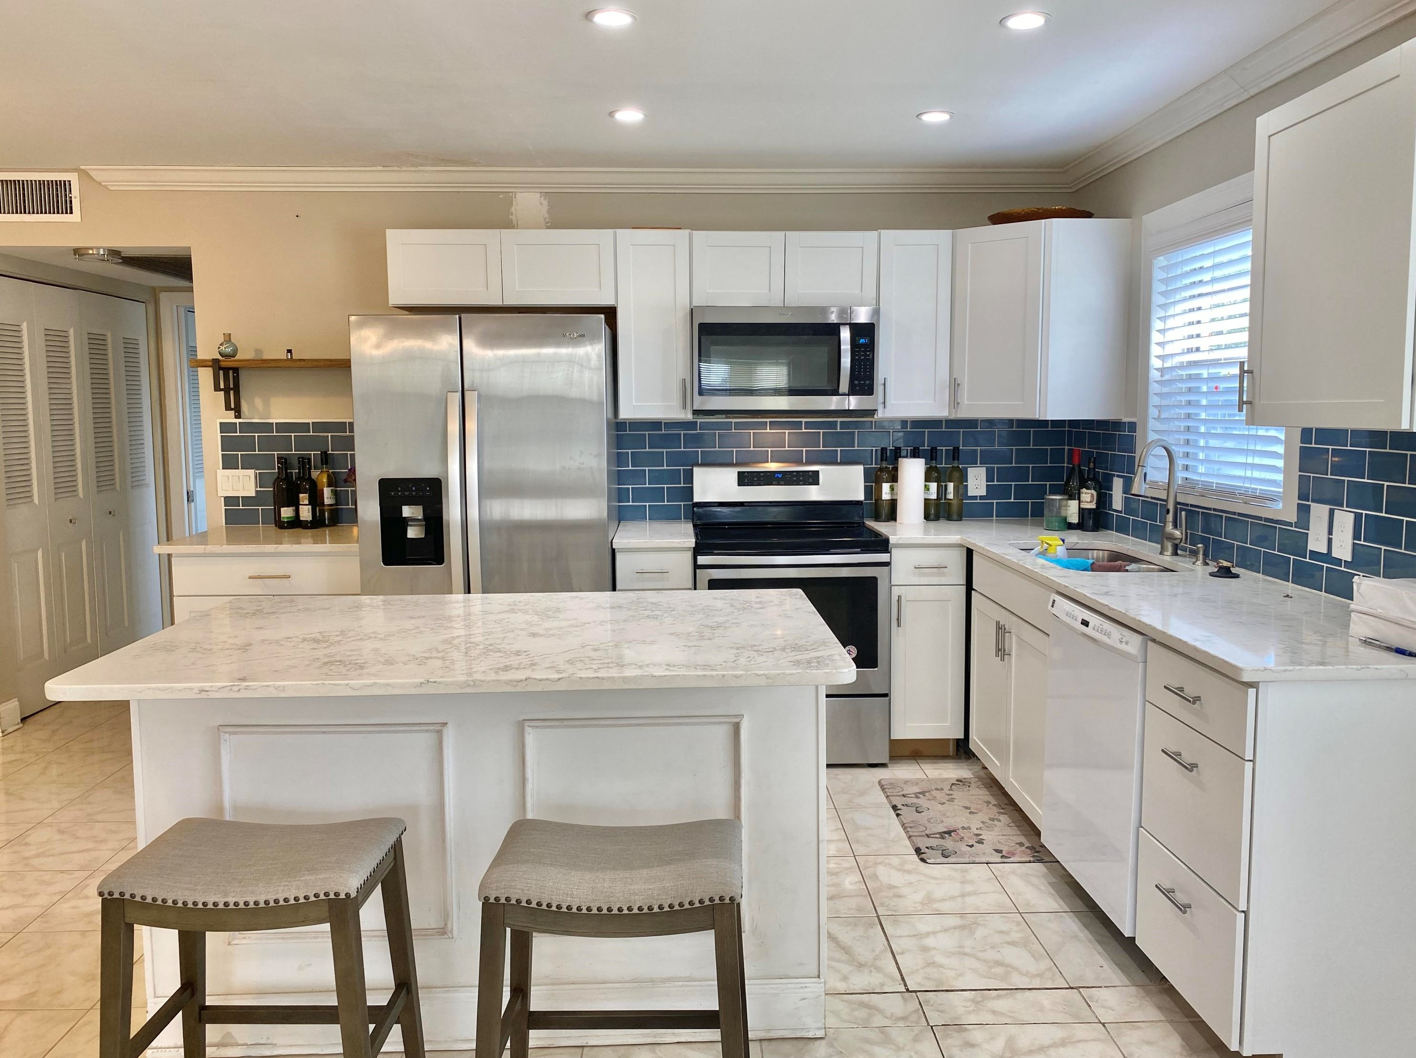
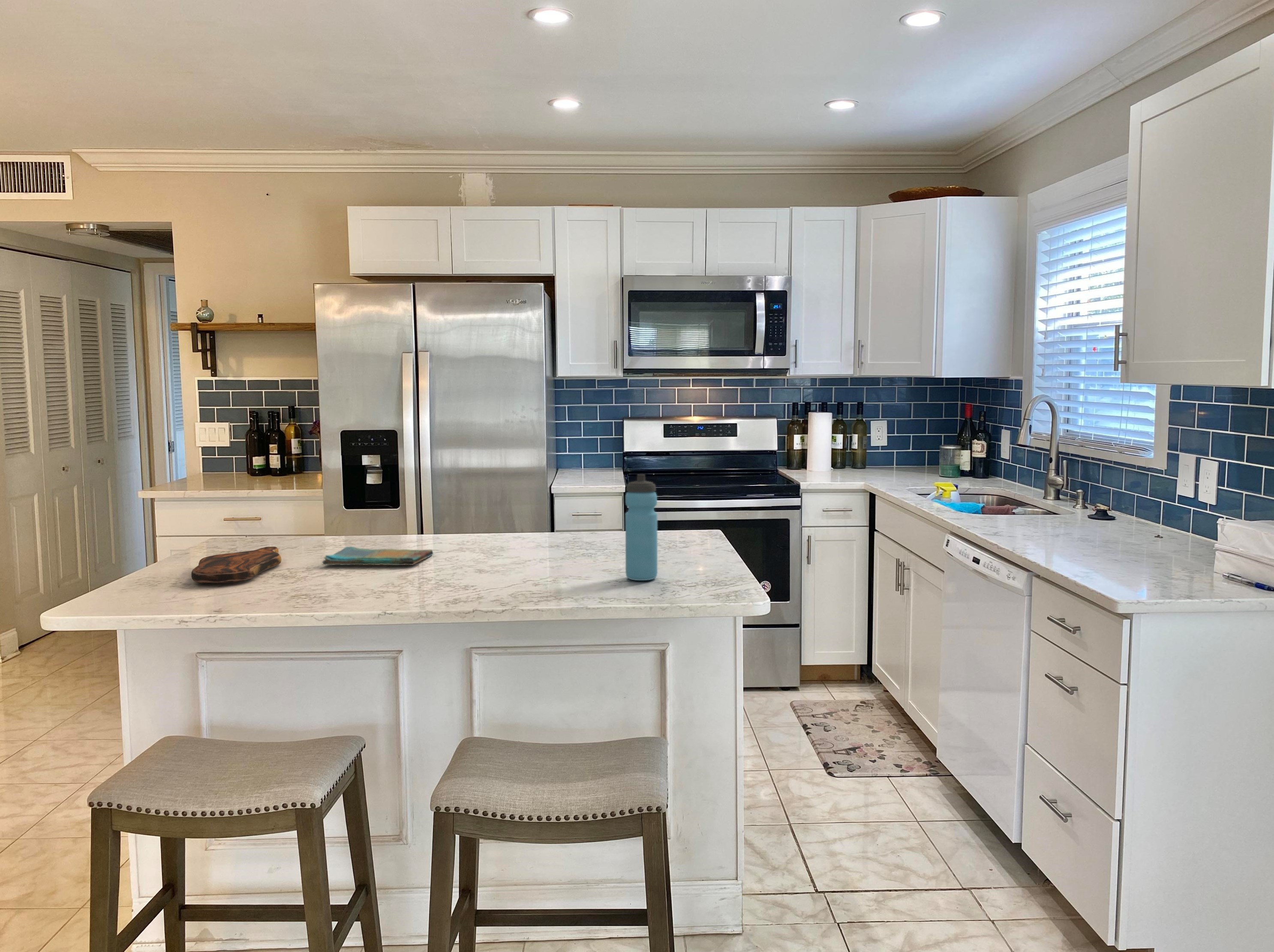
+ dish towel (379, 555)
+ cutting board (239, 563)
+ water bottle (641, 526)
